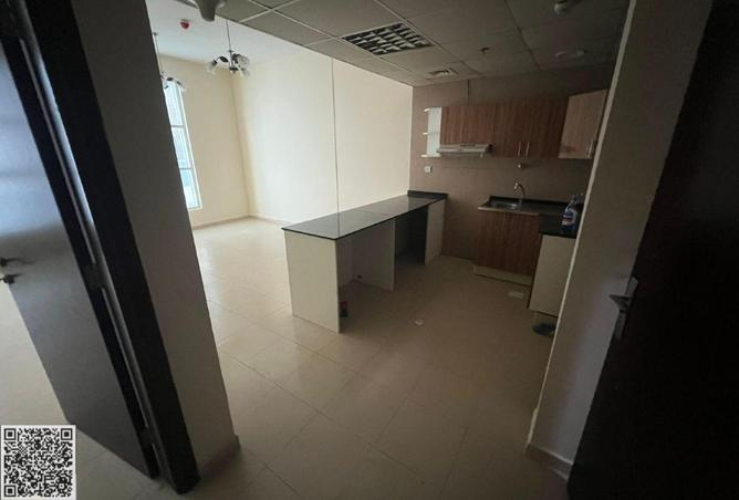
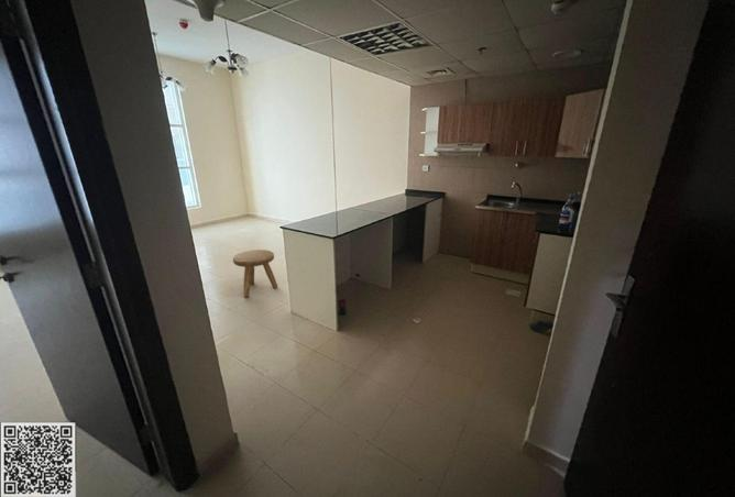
+ stool (253, 273)
